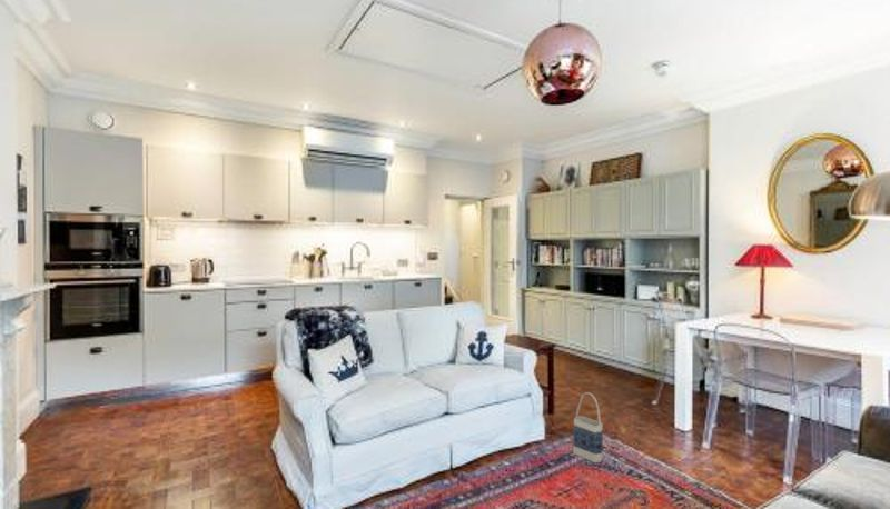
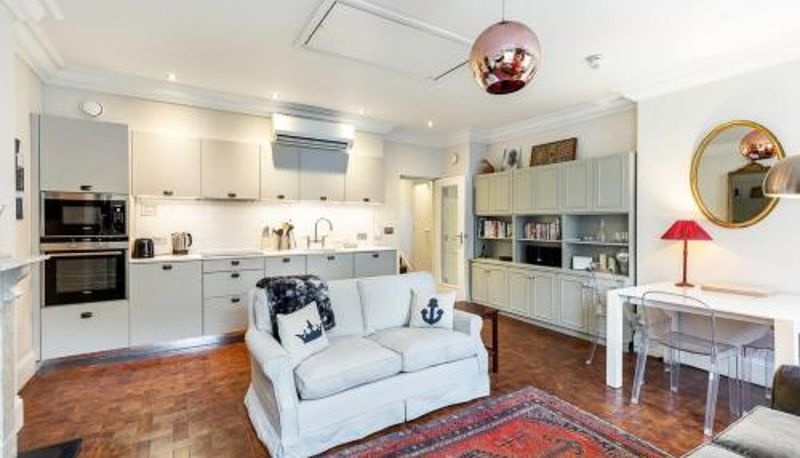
- bag (587, 425)
